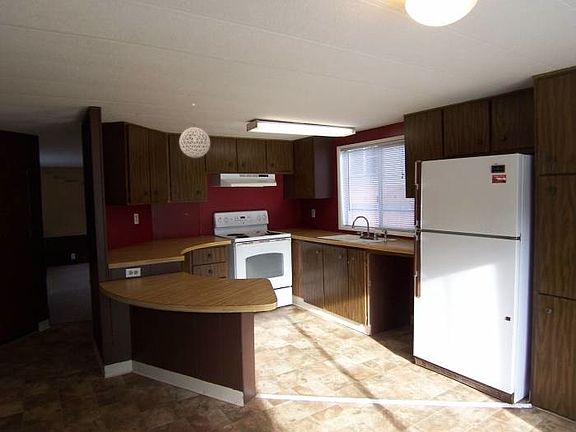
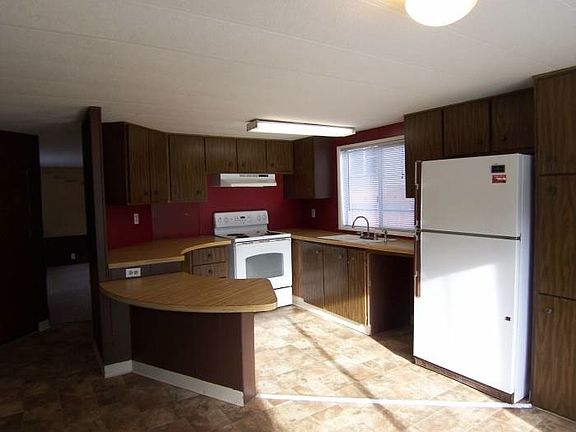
- pendant light (194, 130)
